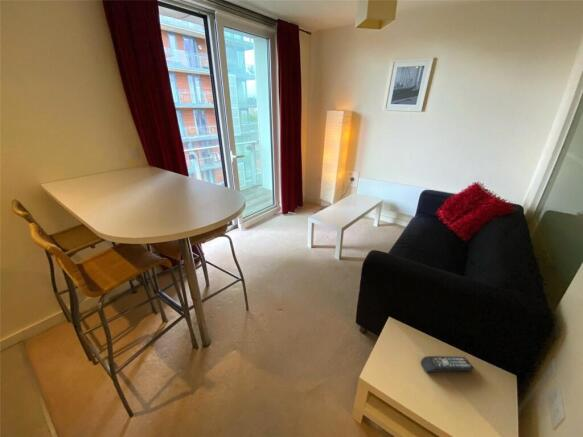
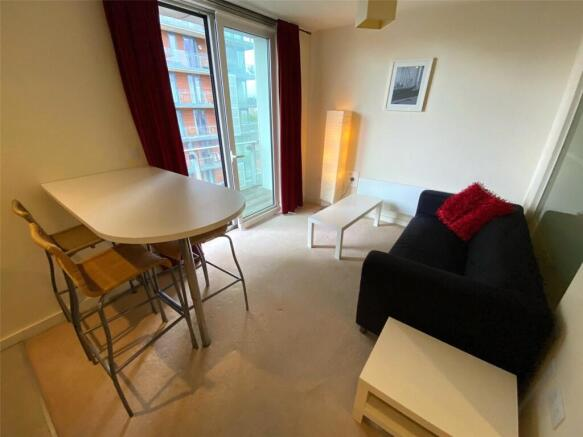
- remote control (446, 364)
